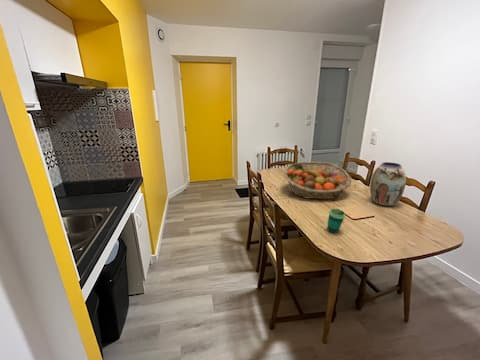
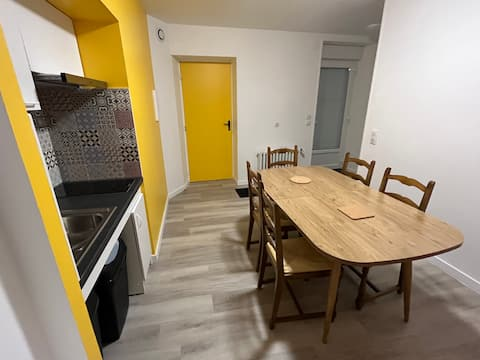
- fruit basket (315, 179)
- vase (387, 183)
- cup (335, 221)
